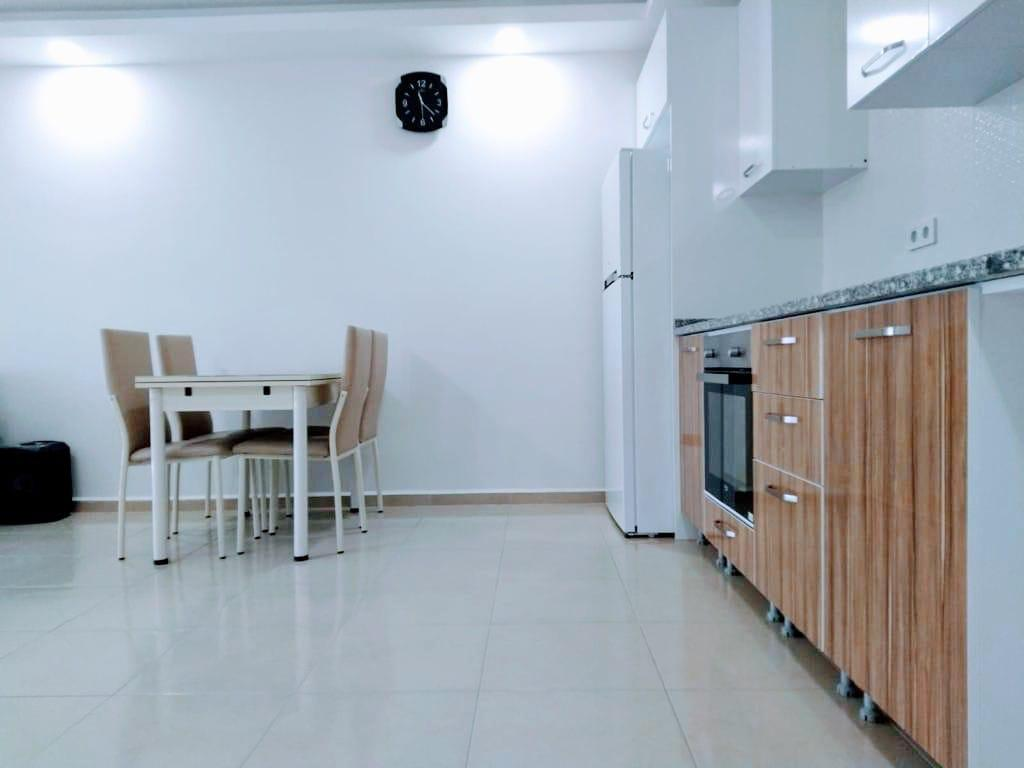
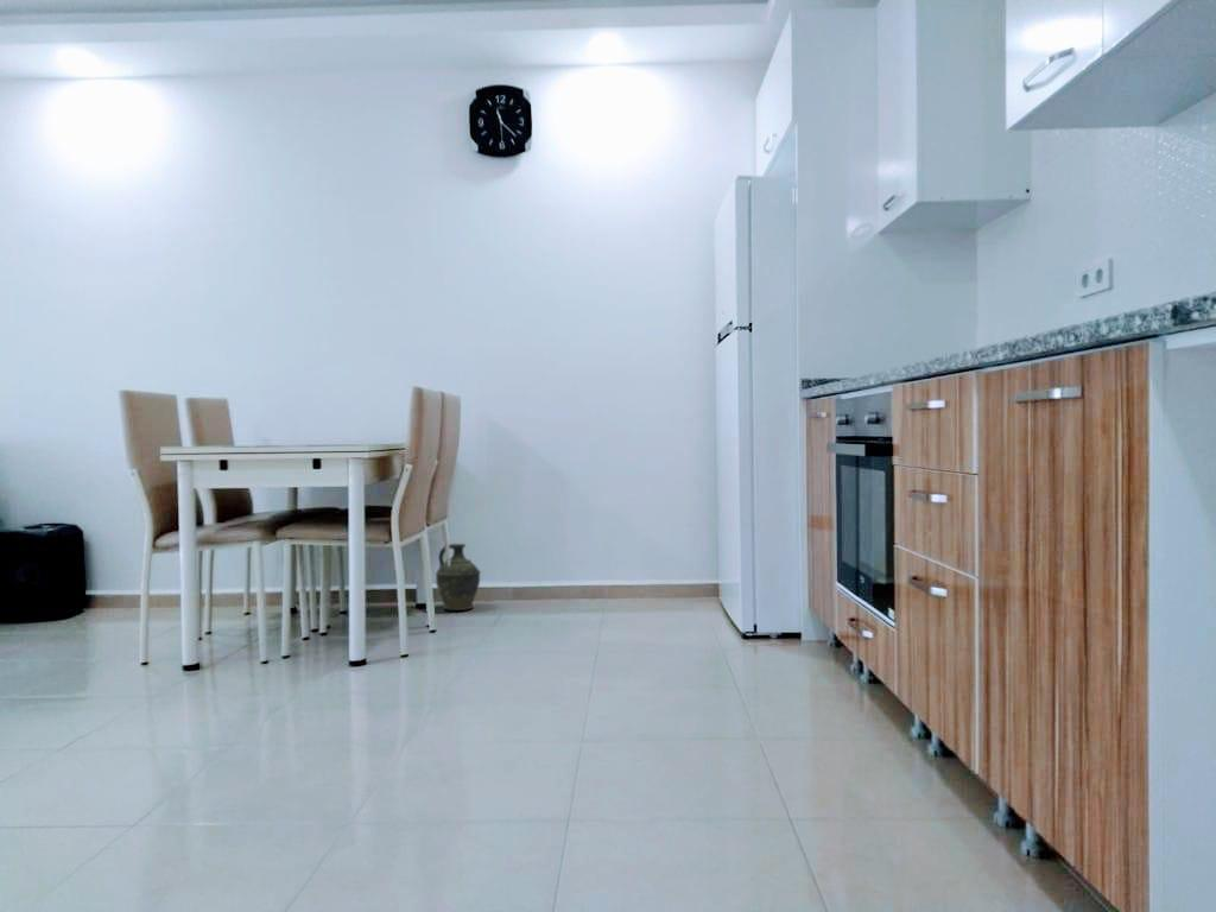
+ ceramic jug (457, 576)
